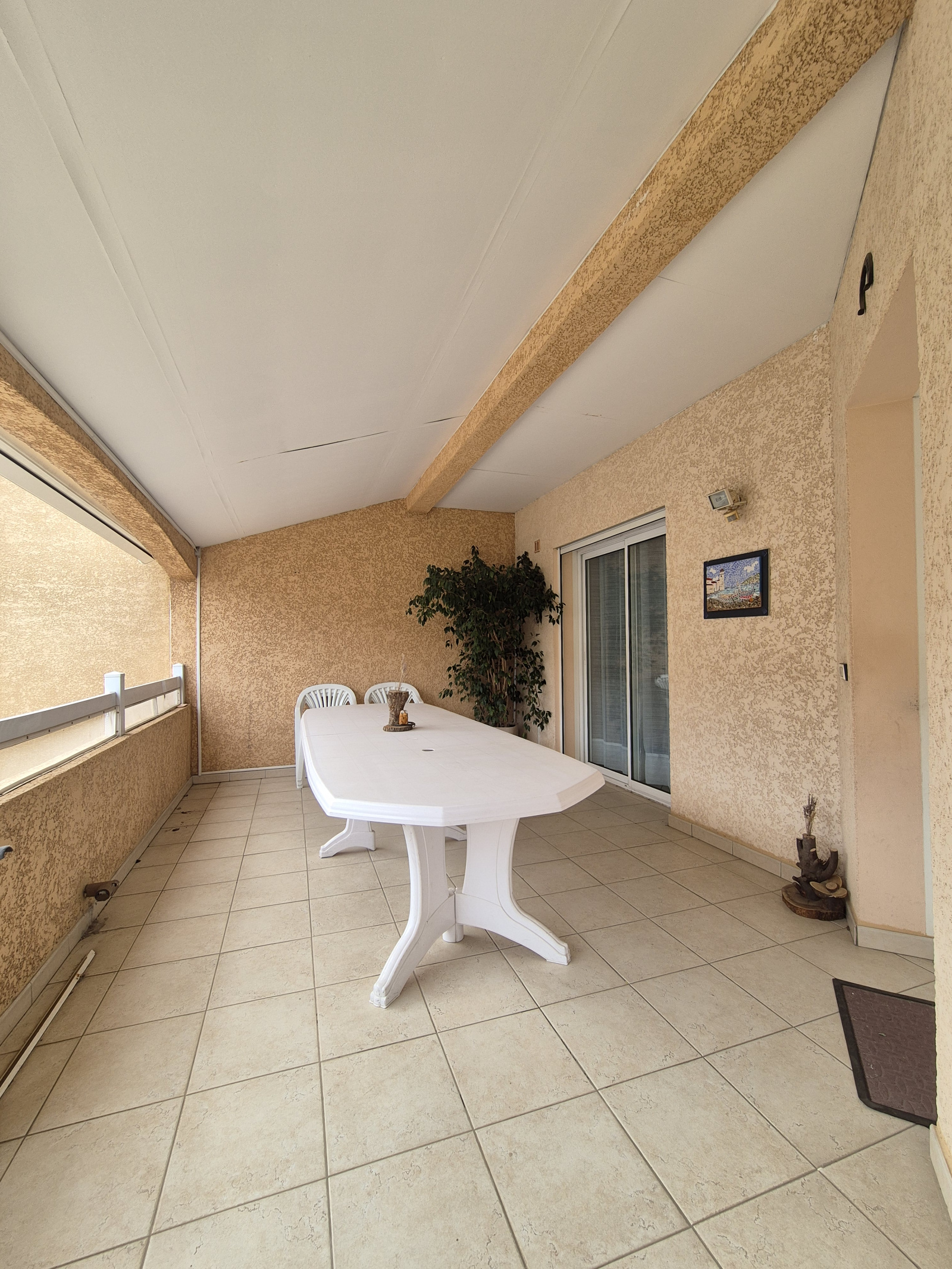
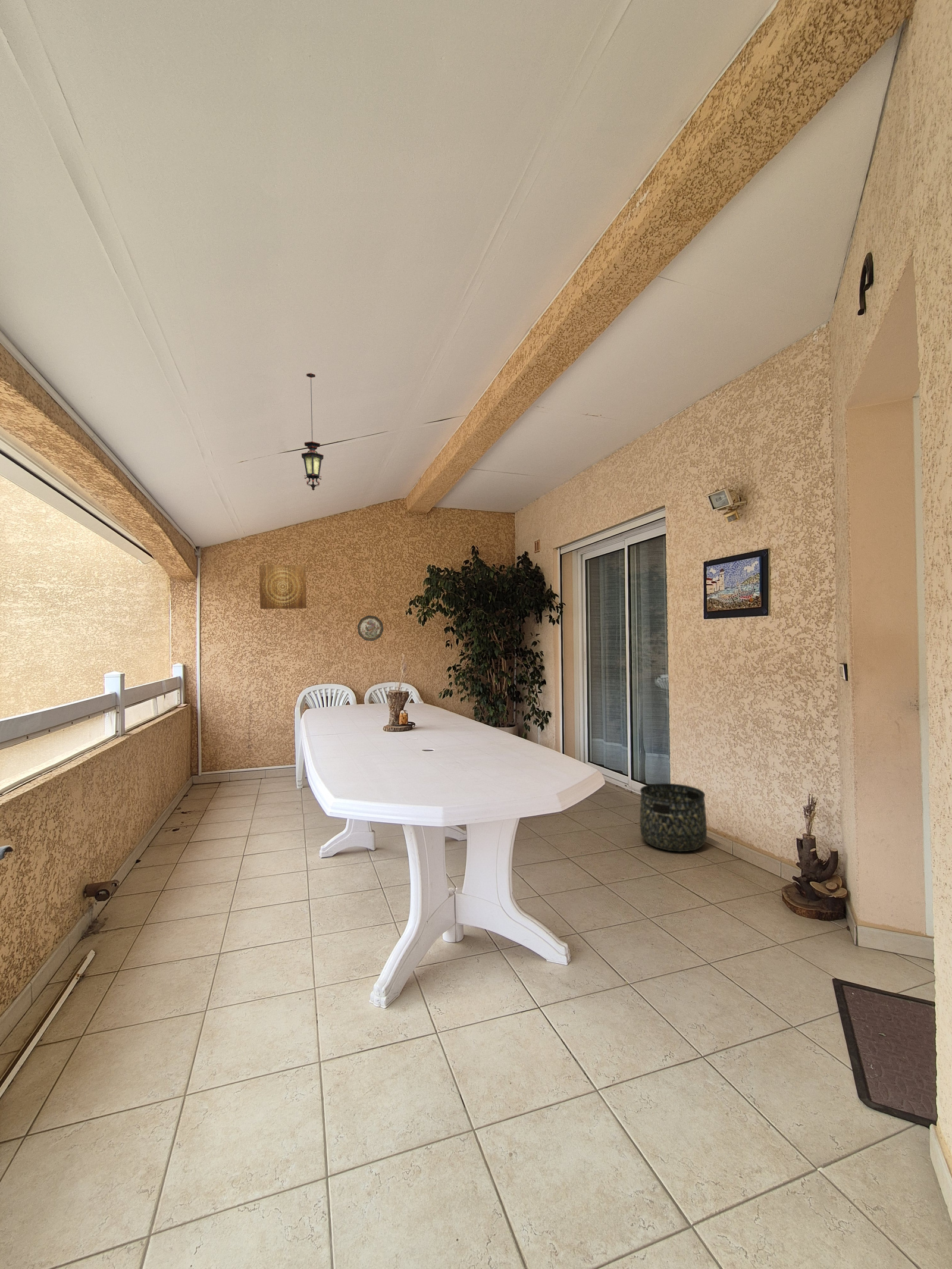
+ basket (672, 817)
+ decorative plate (370, 628)
+ wall art (283, 587)
+ hanging lantern (312, 433)
